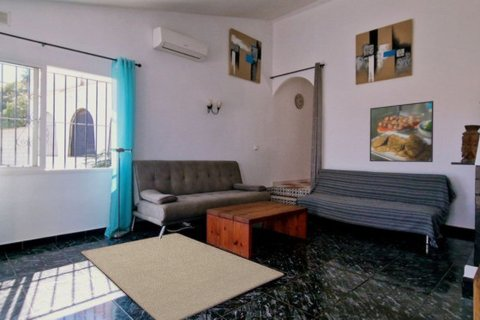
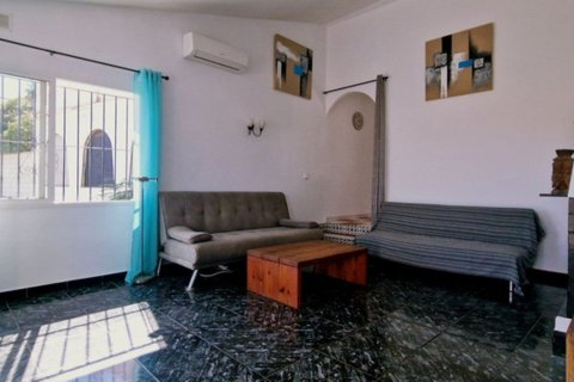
- rug (172, 262)
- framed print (399, 133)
